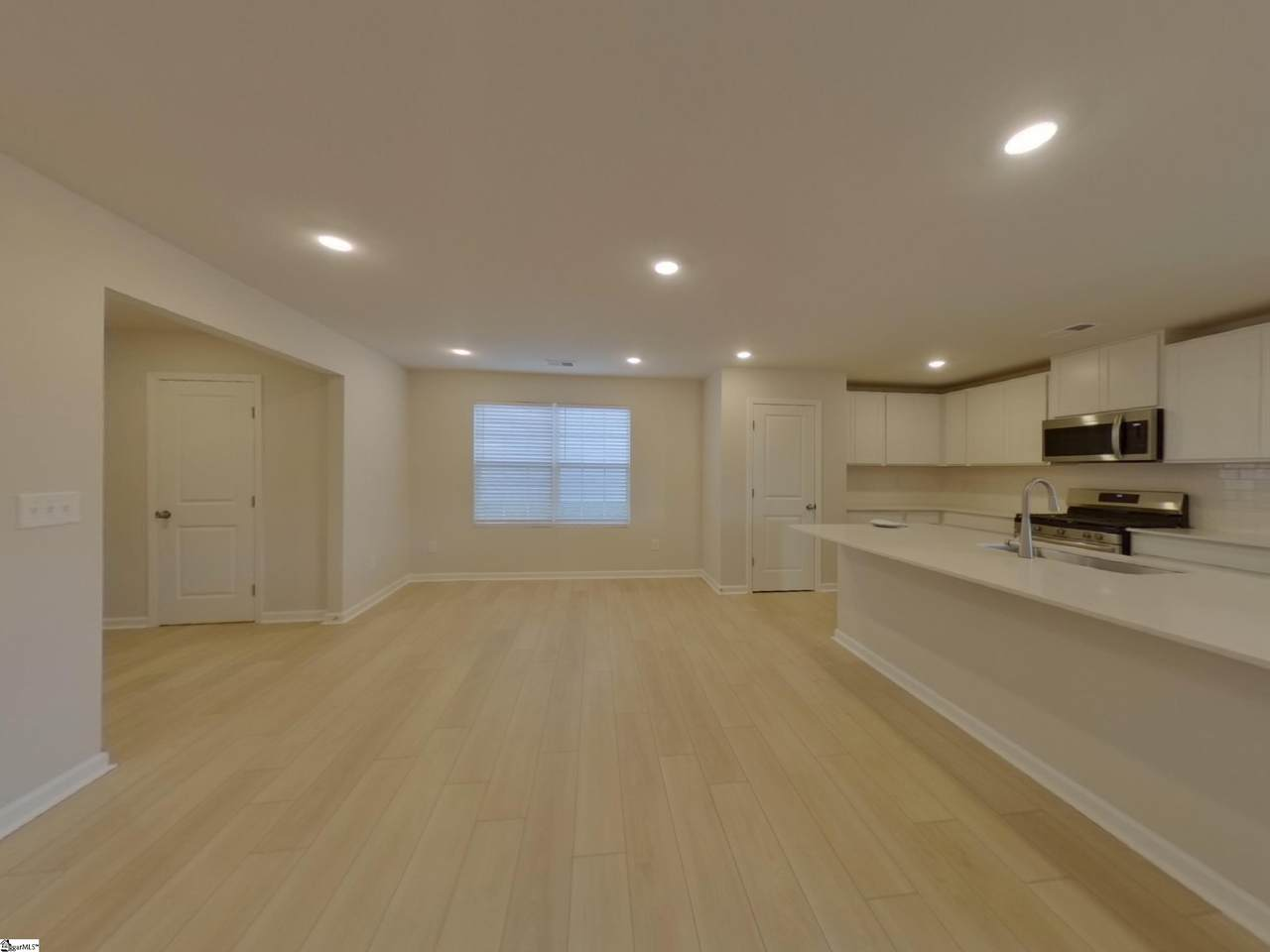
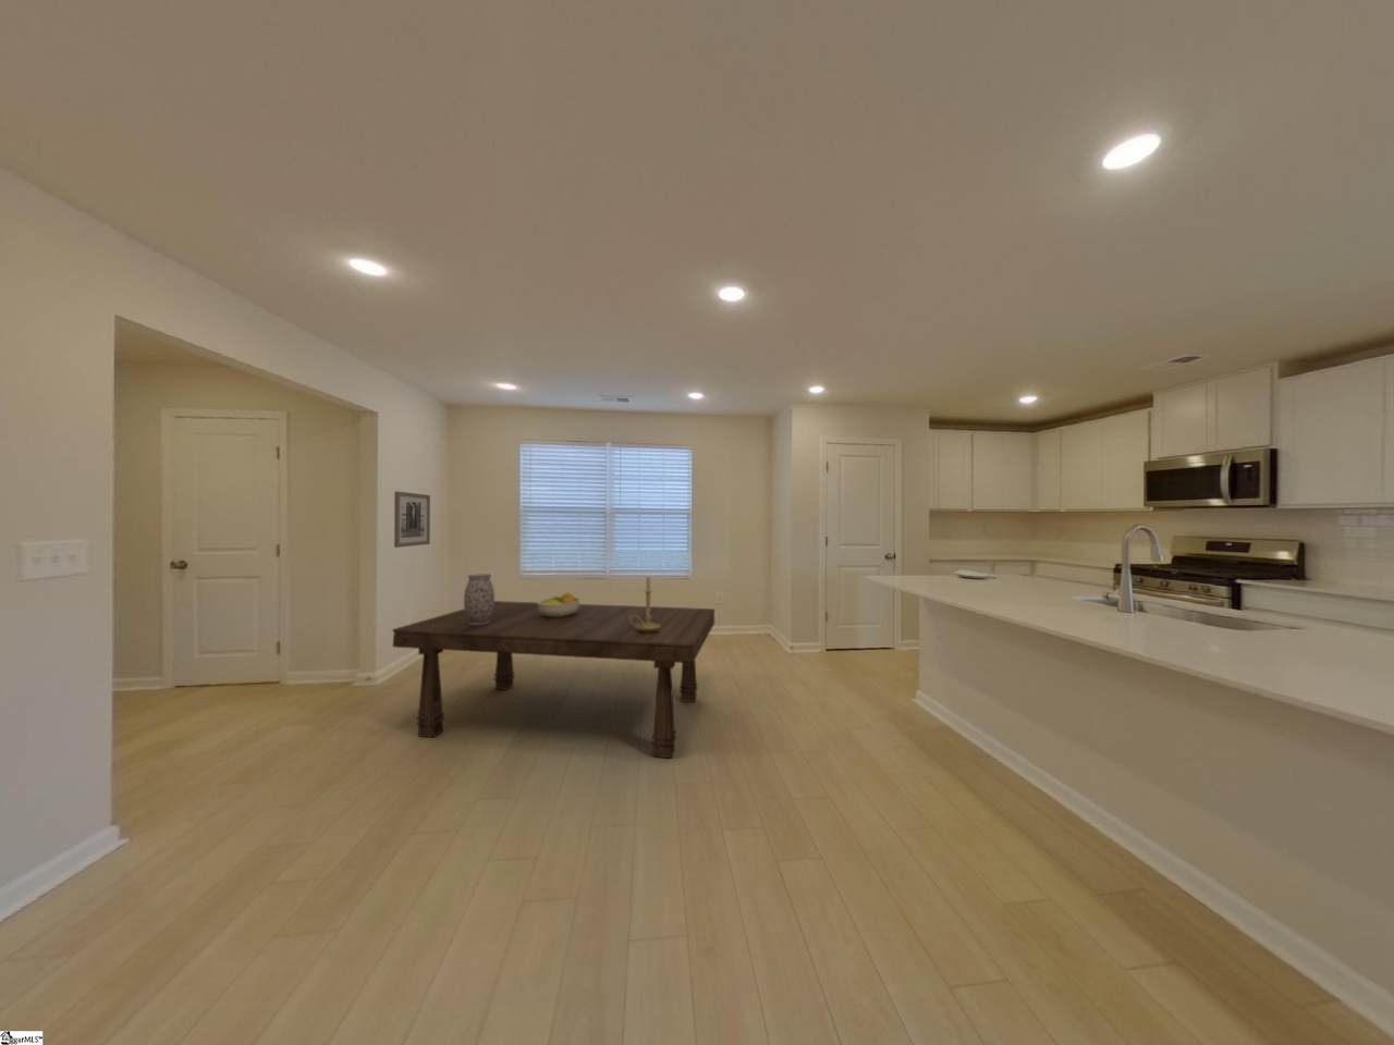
+ candle holder (647, 599)
+ wall art (413, 519)
+ fruit bowl (559, 603)
+ vase (480, 598)
+ dining table (575, 656)
